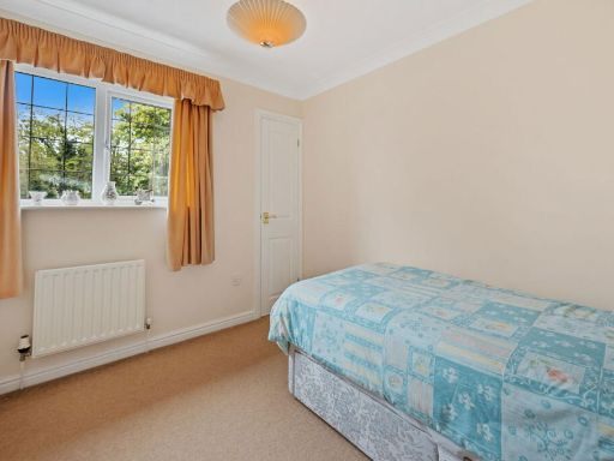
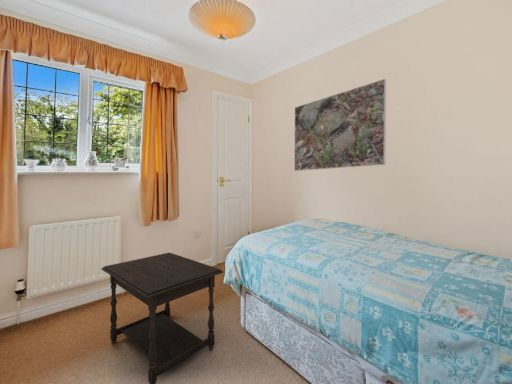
+ side table (159, 305)
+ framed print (333, 131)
